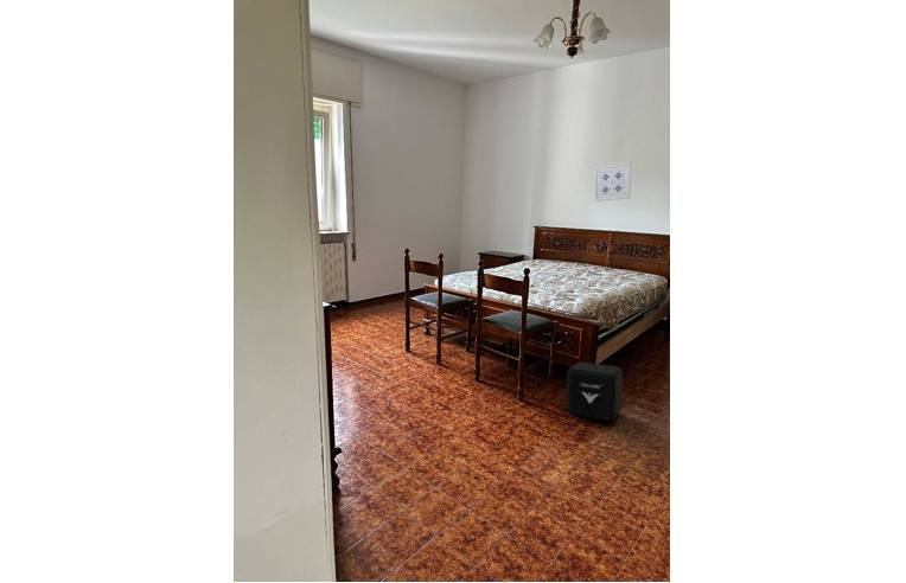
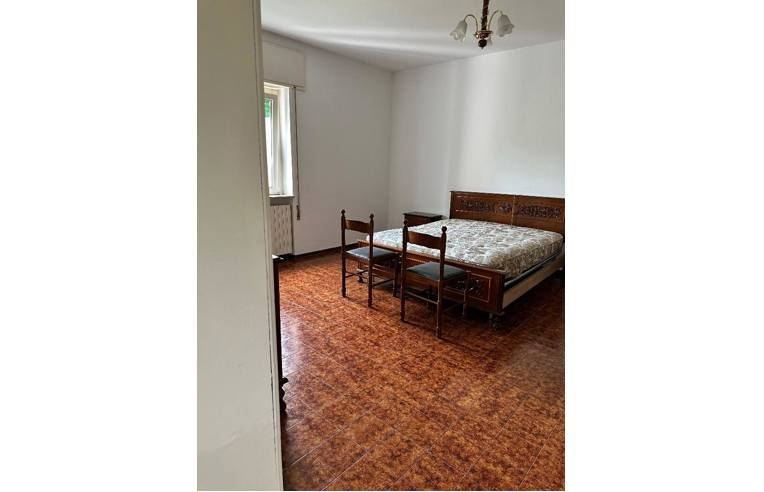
- wall art (612, 182)
- air purifier (593, 390)
